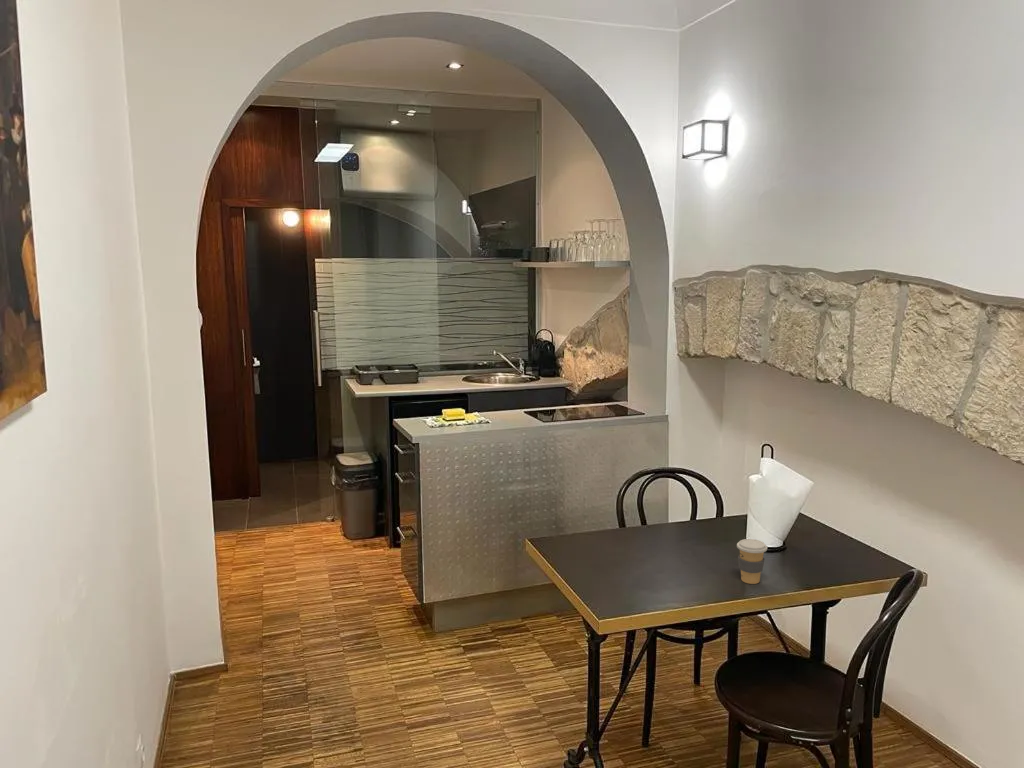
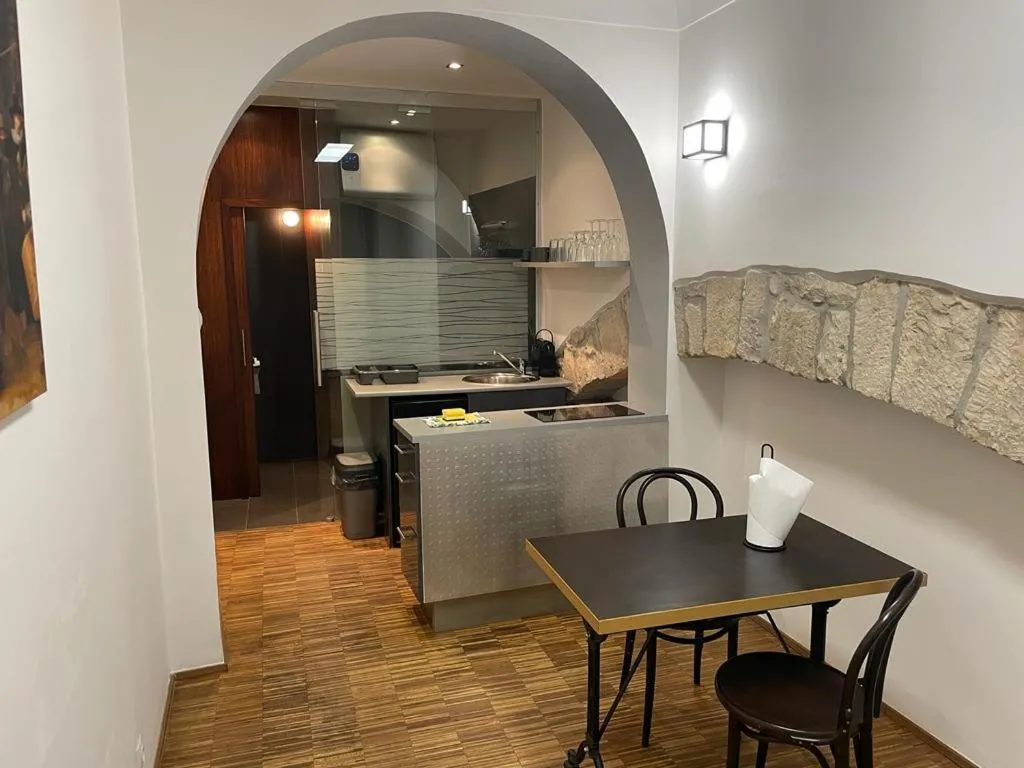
- coffee cup (751, 561)
